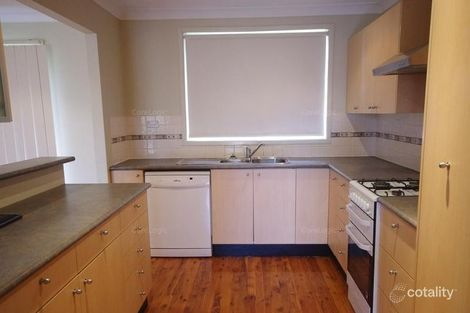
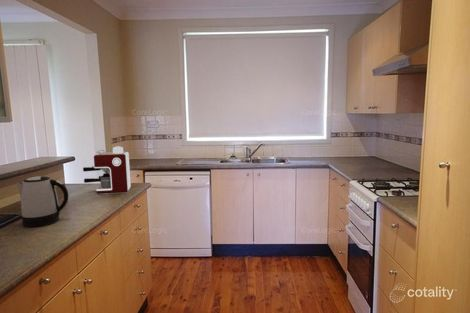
+ kettle (44, 199)
+ coffee maker (105, 169)
